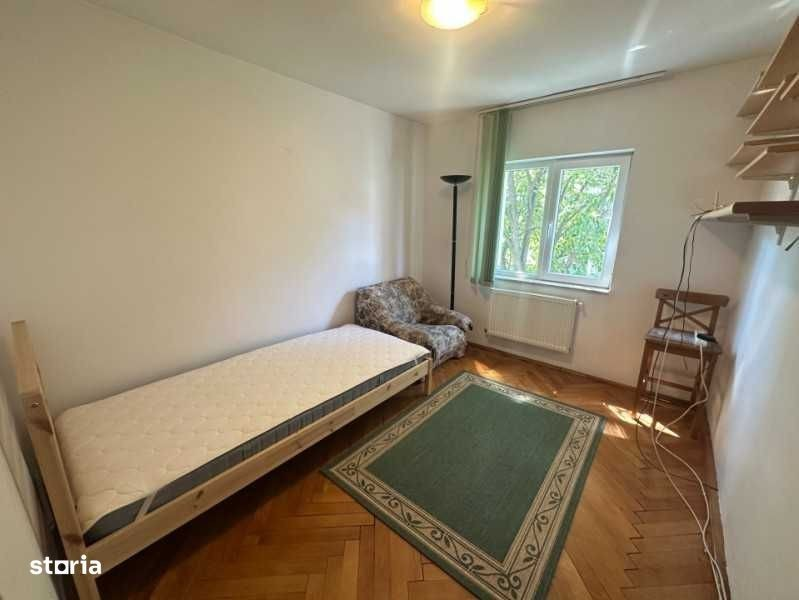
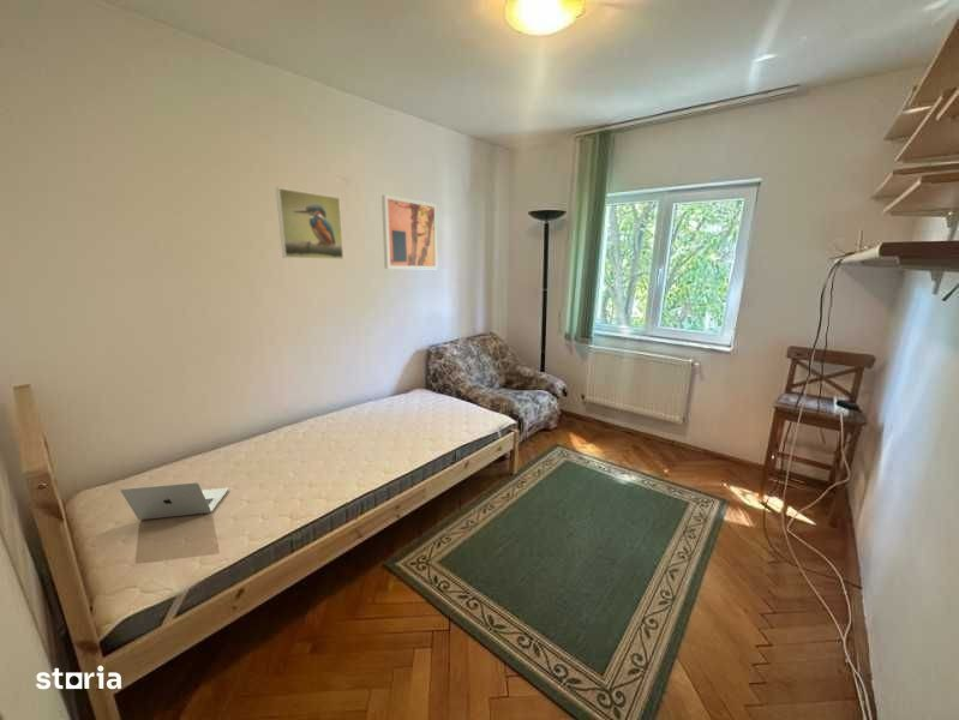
+ wall art (410, 235)
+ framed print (312, 226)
+ laptop (179, 490)
